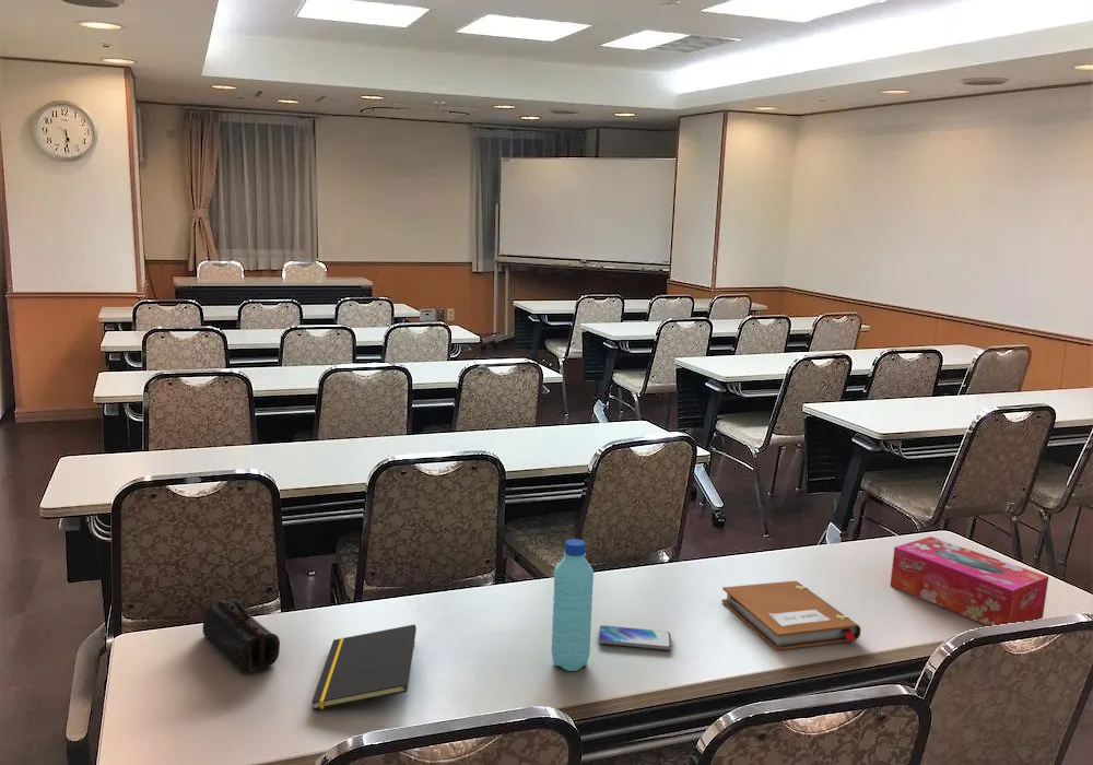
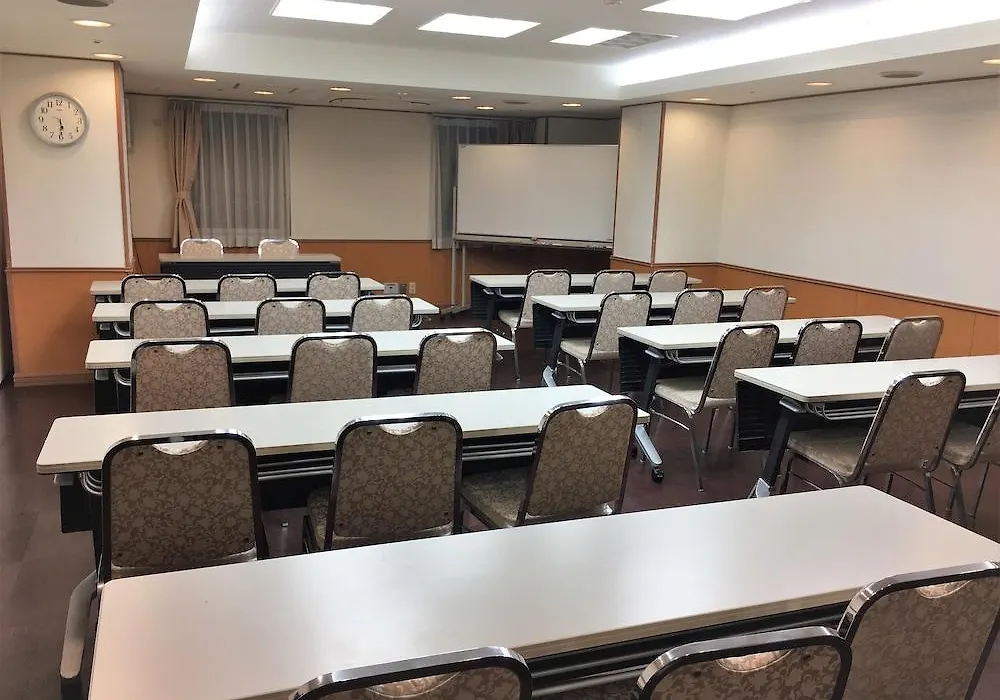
- tissue box (965, 580)
- water bottle (572, 603)
- pencil case (239, 625)
- notebook (790, 613)
- smartphone (634, 637)
- notepad (367, 663)
